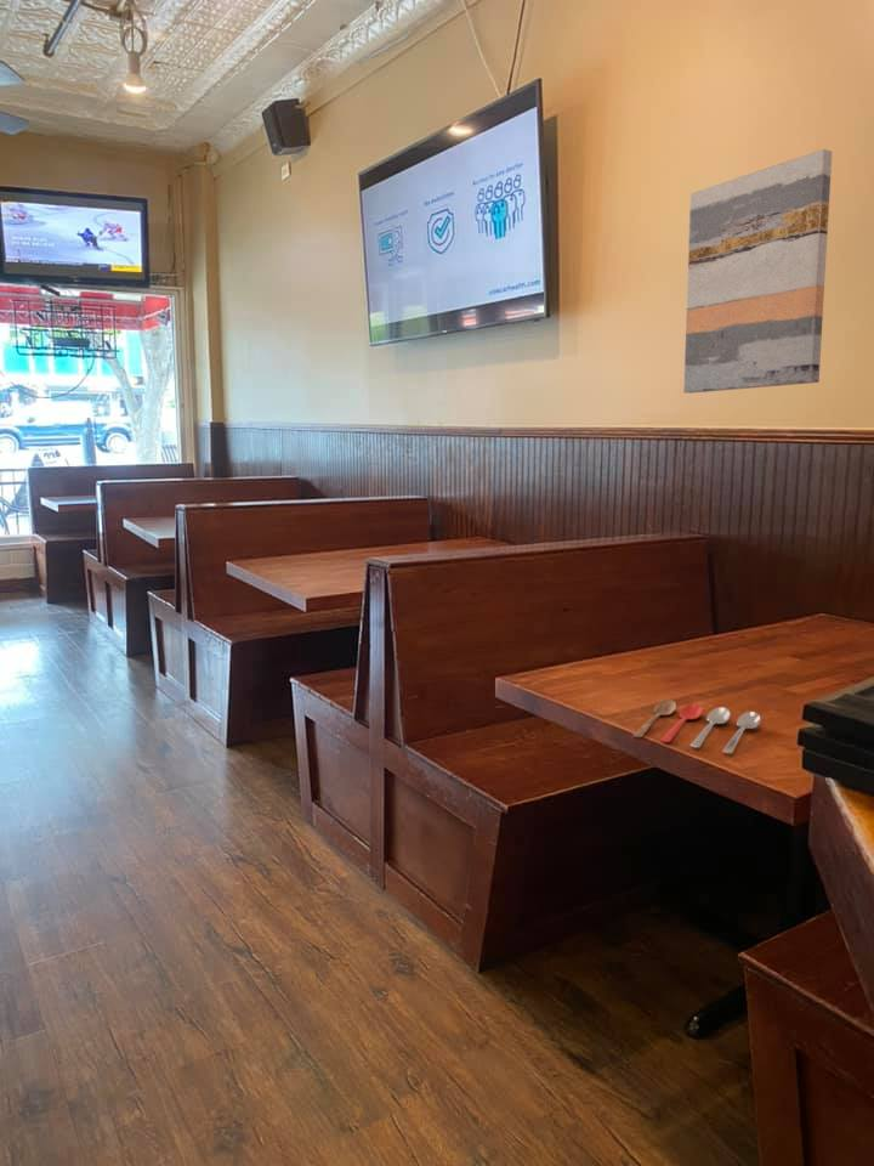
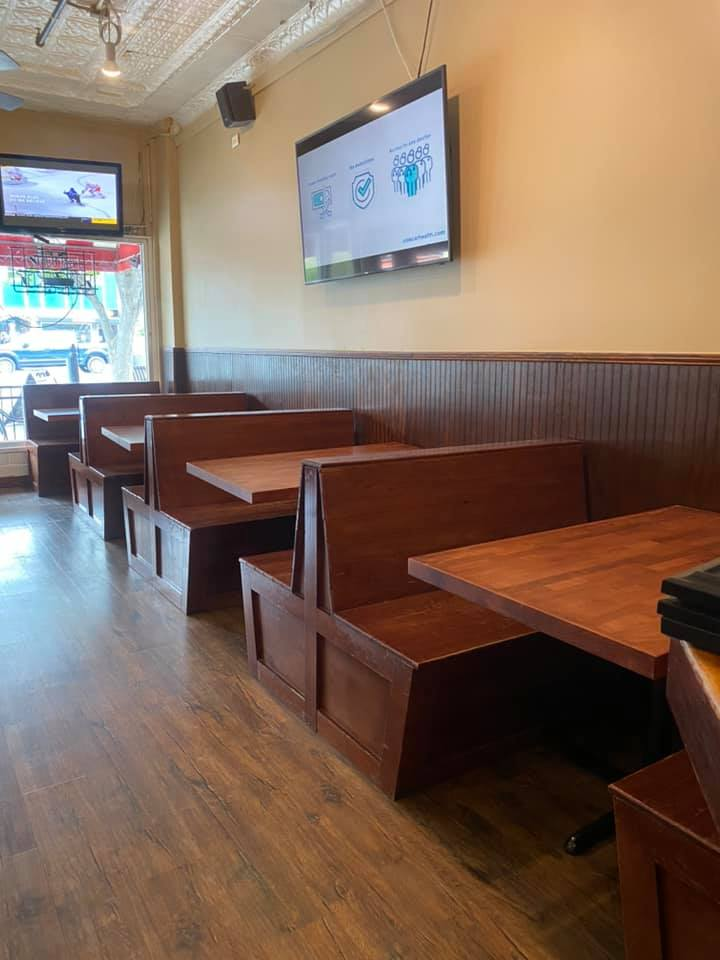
- cooking utensil (696, 718)
- wall art (750, 282)
